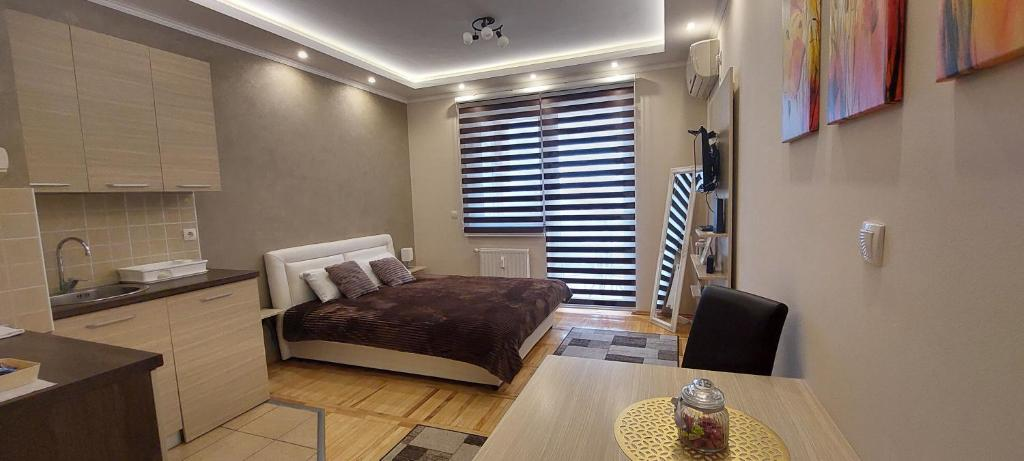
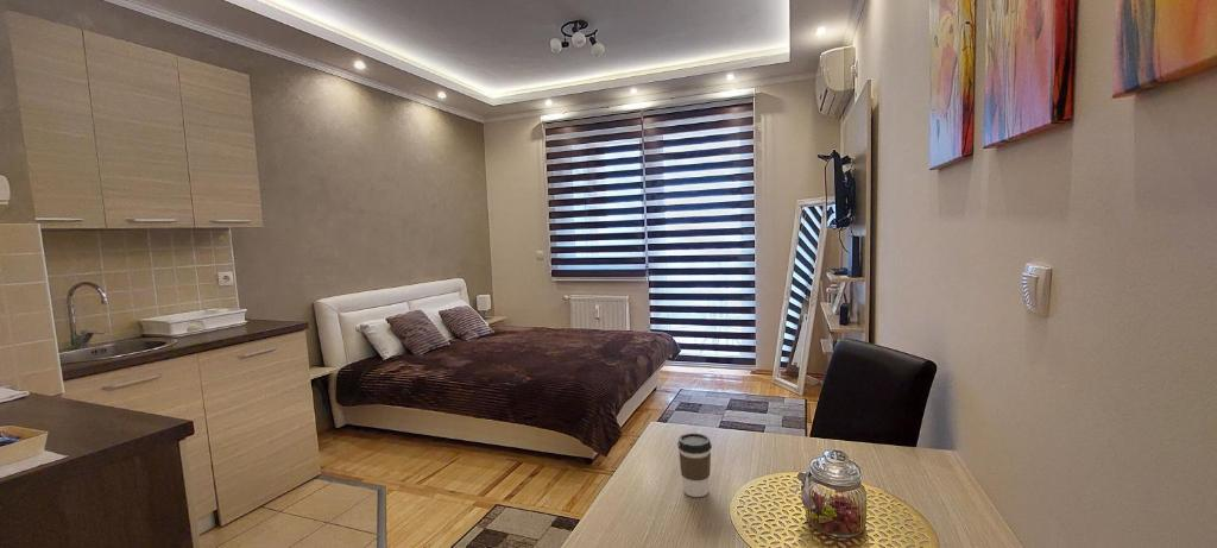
+ coffee cup (694, 465)
